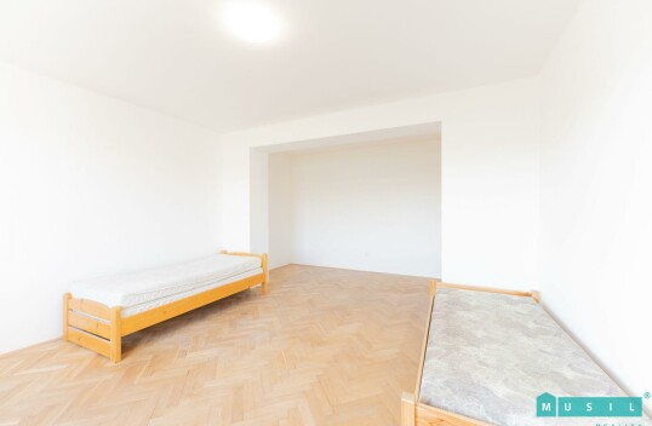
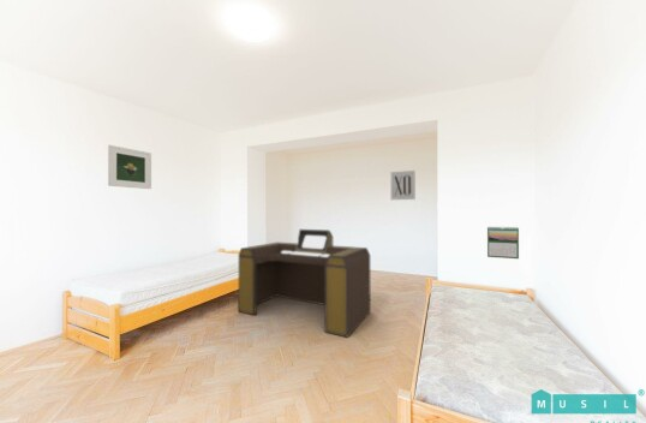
+ wall art (402, 185)
+ calendar (502, 242)
+ desk (304, 270)
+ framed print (131, 168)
